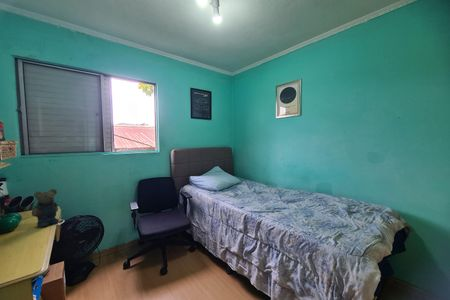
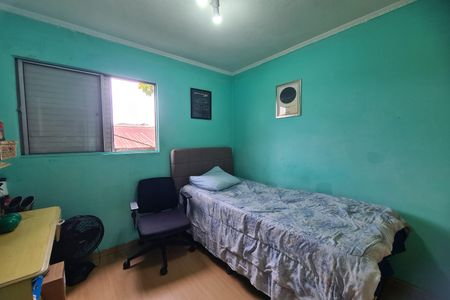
- teddy bear (45, 207)
